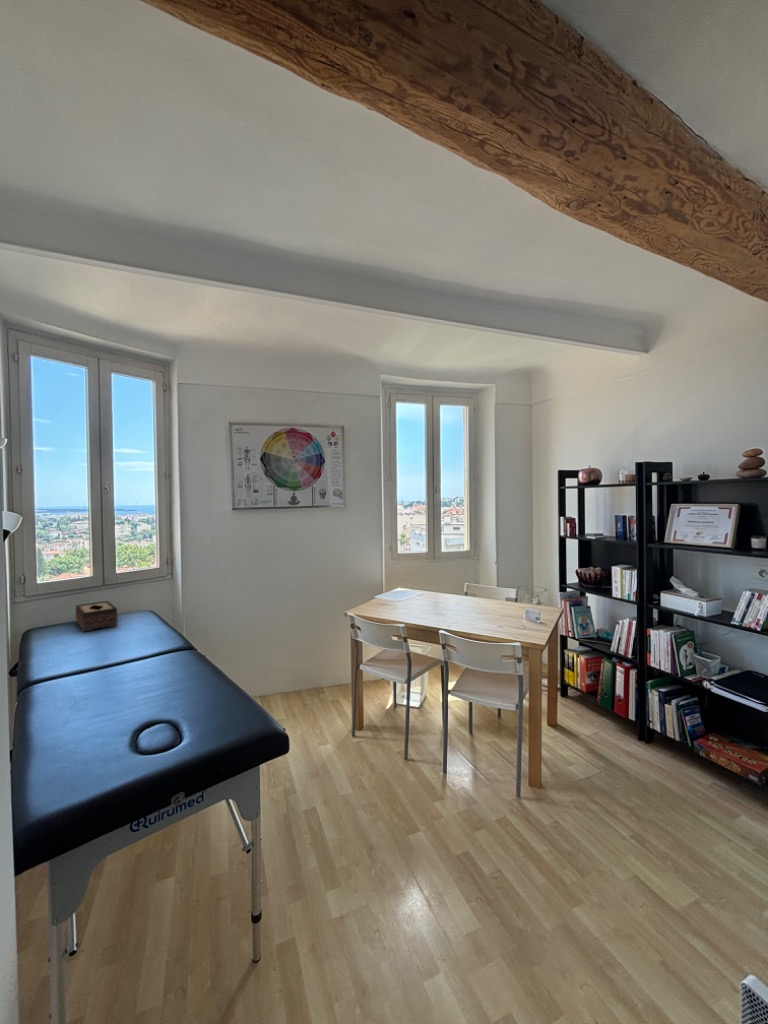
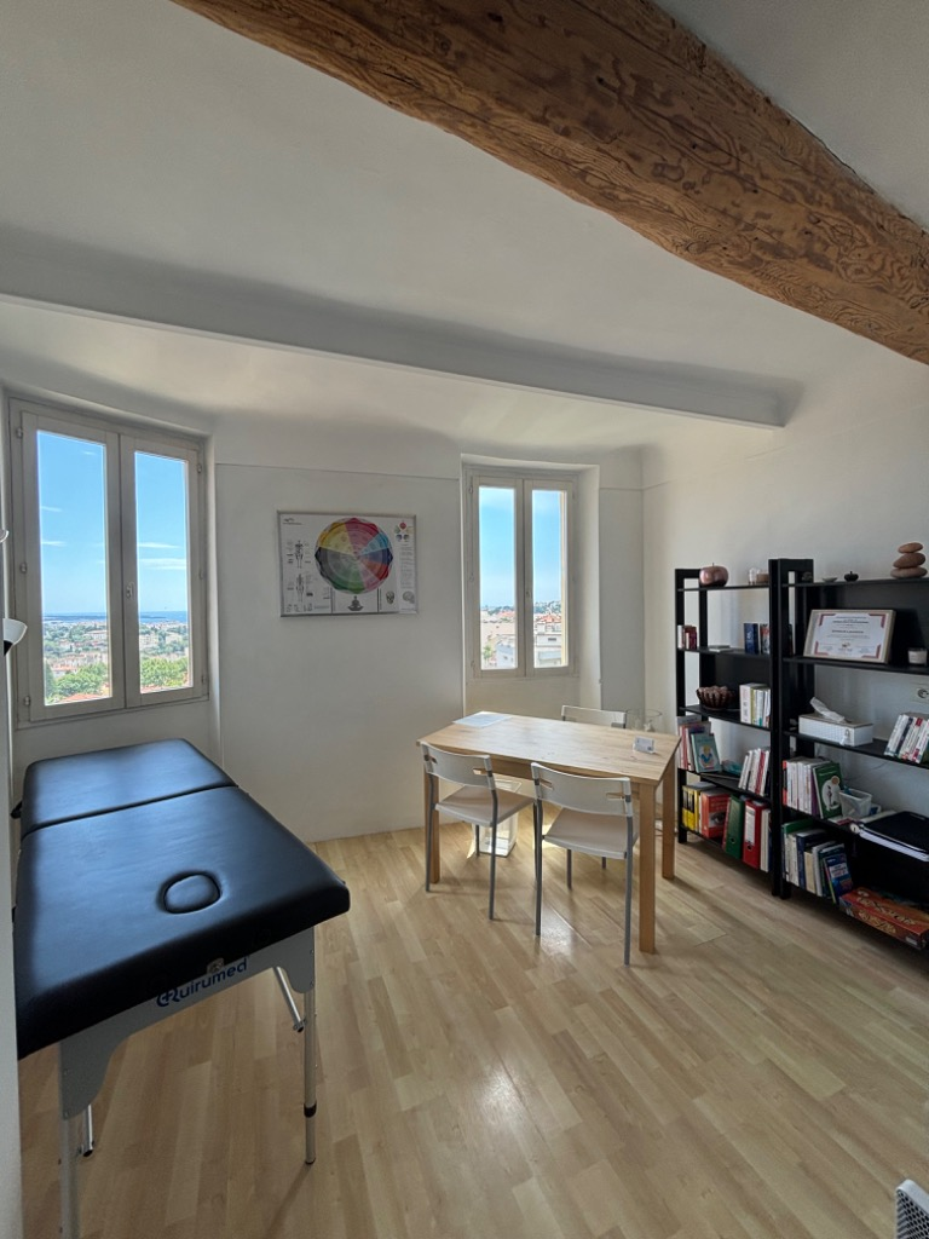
- tissue box (96, 615)
